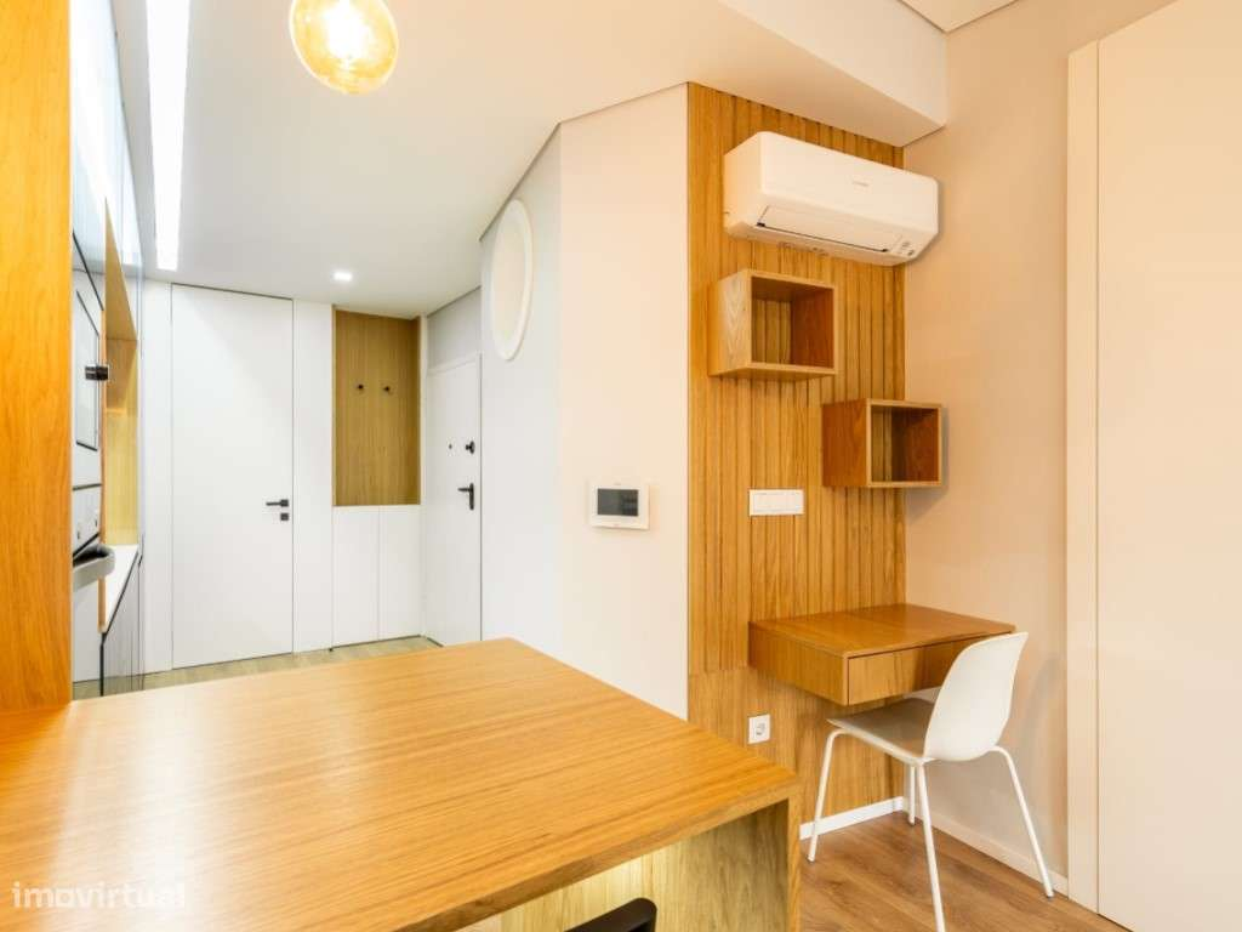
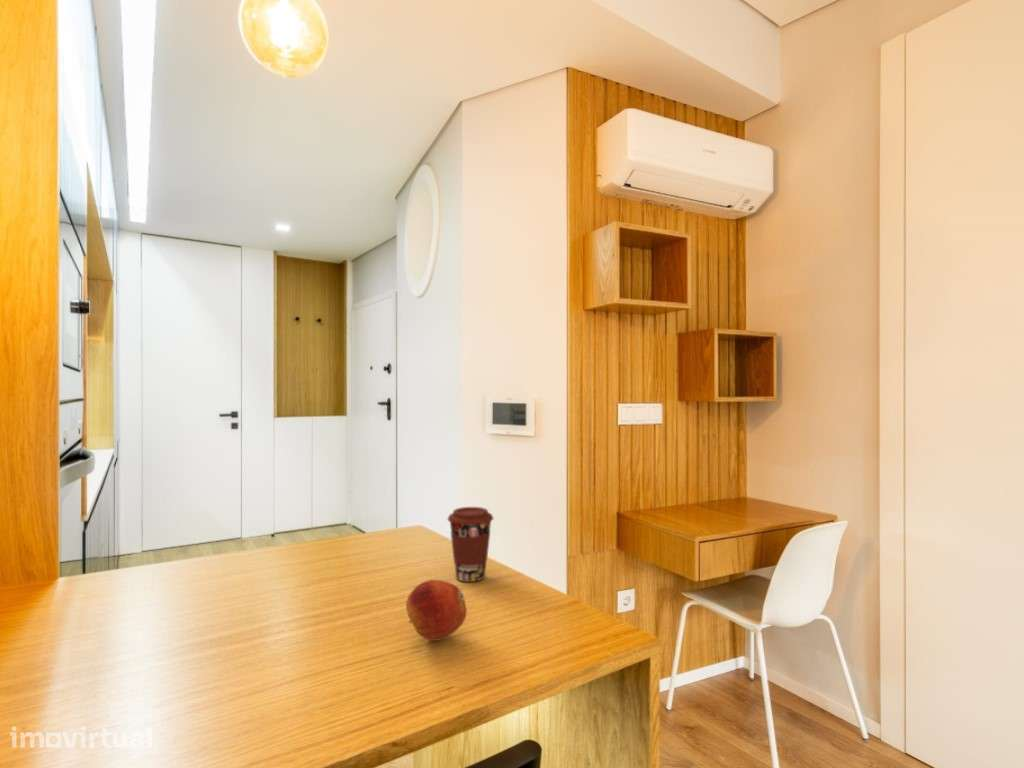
+ fruit (436, 610)
+ coffee cup (470, 543)
